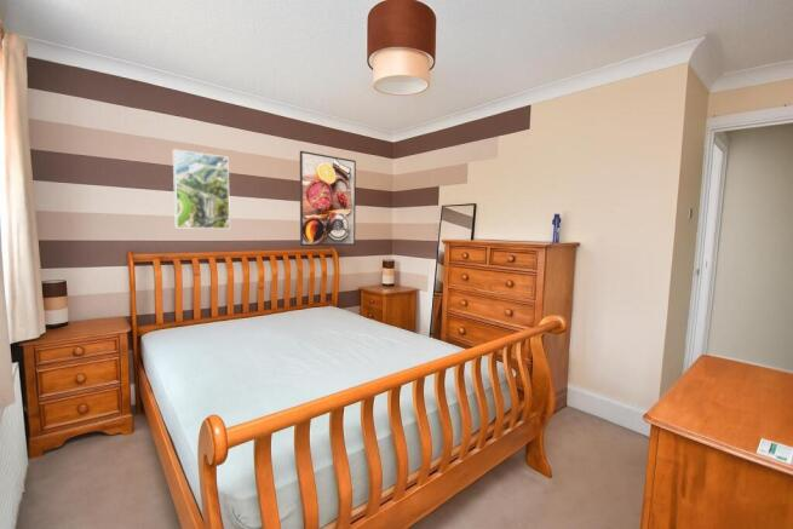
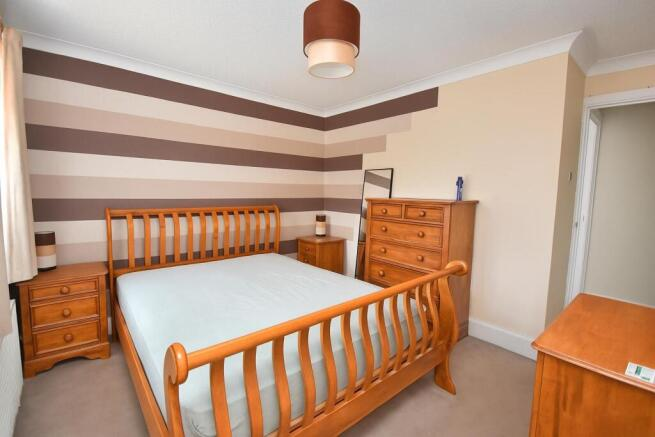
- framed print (328, 201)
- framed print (202, 191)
